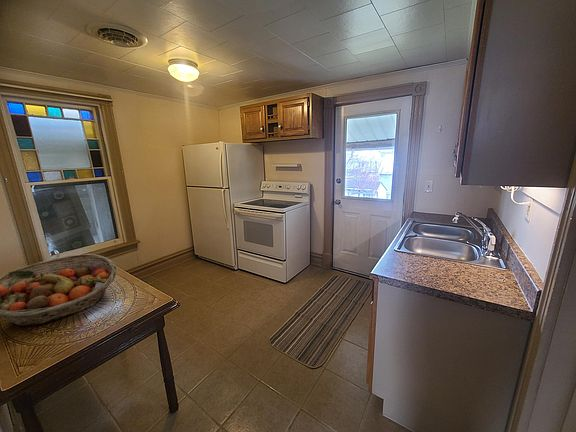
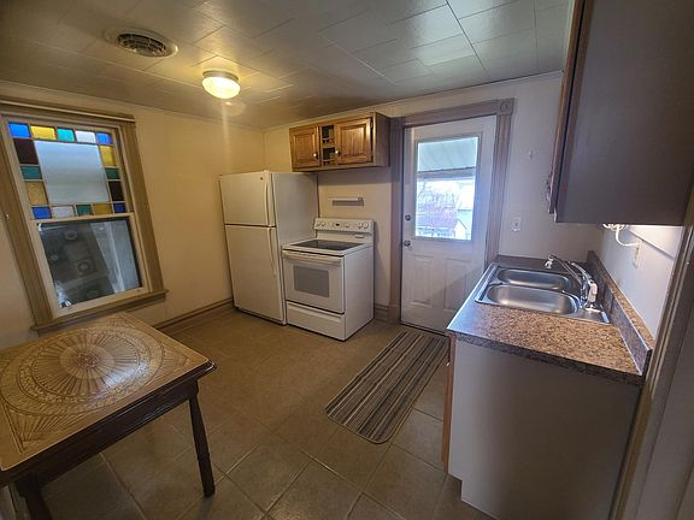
- fruit basket (58, 286)
